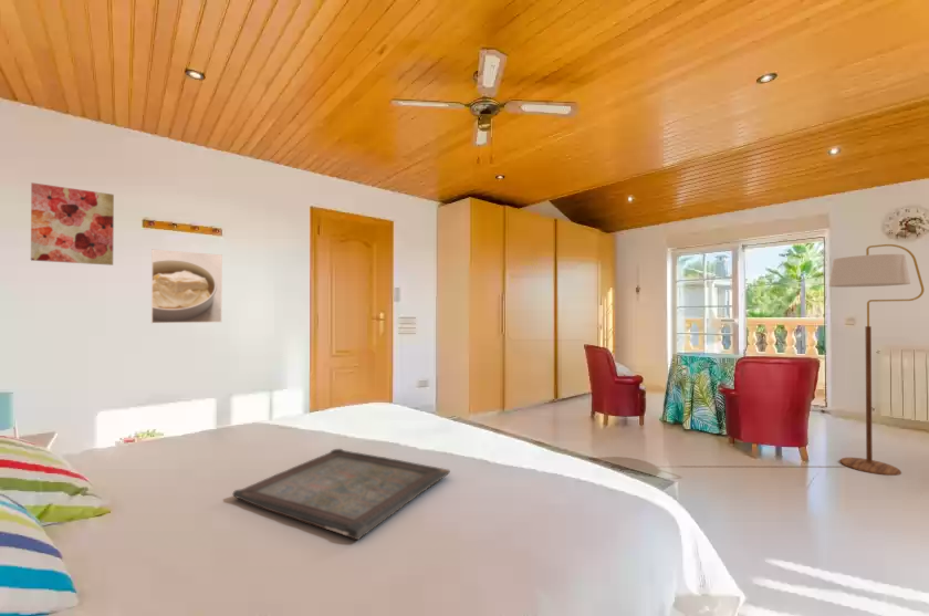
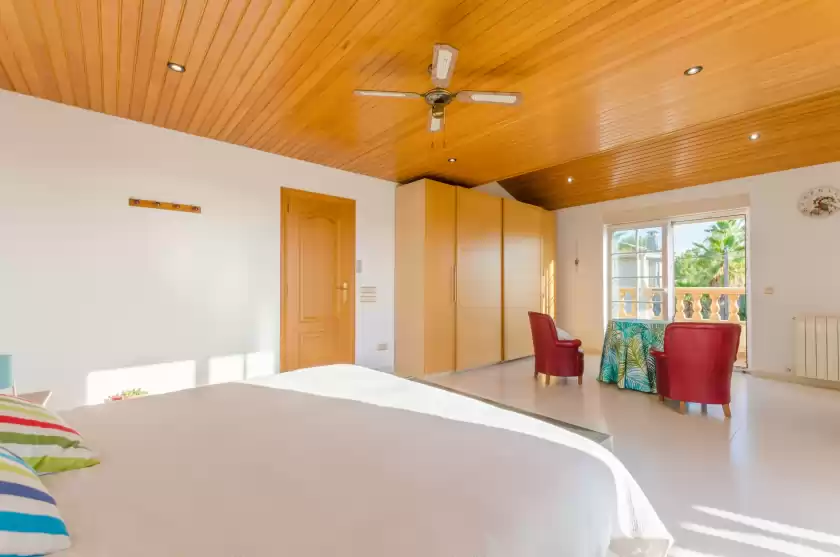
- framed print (188, 286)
- wall art (74, 226)
- serving tray (347, 482)
- floor lamp (870, 356)
